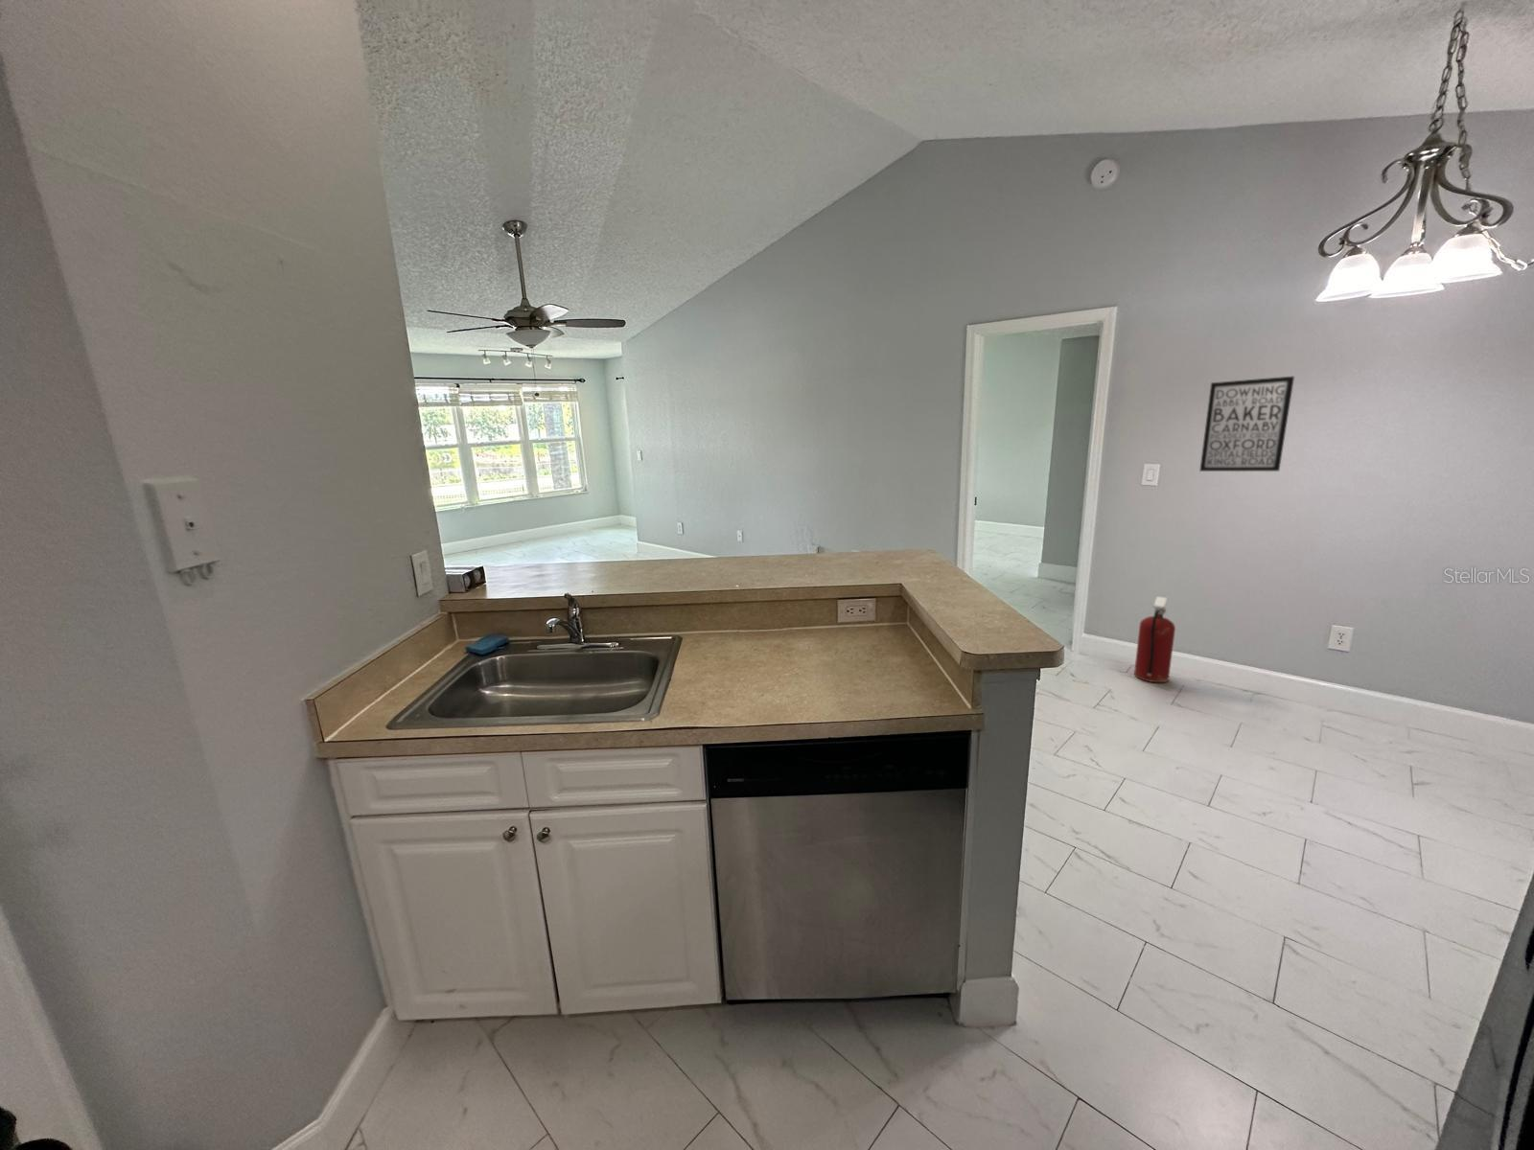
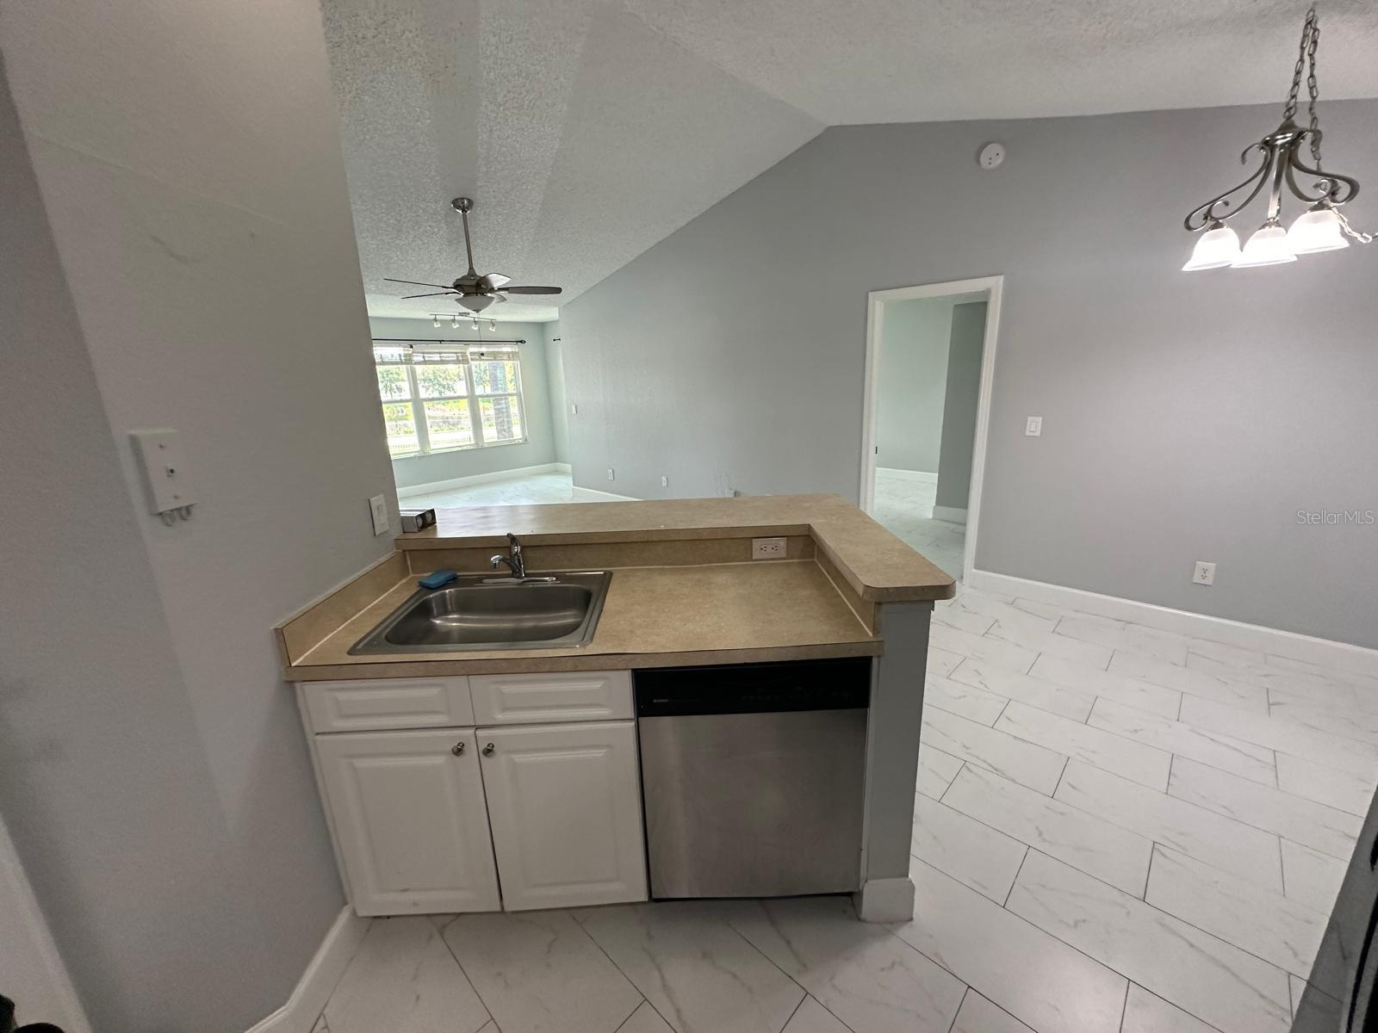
- wall art (1244, 425)
- fire extinguisher (1155, 640)
